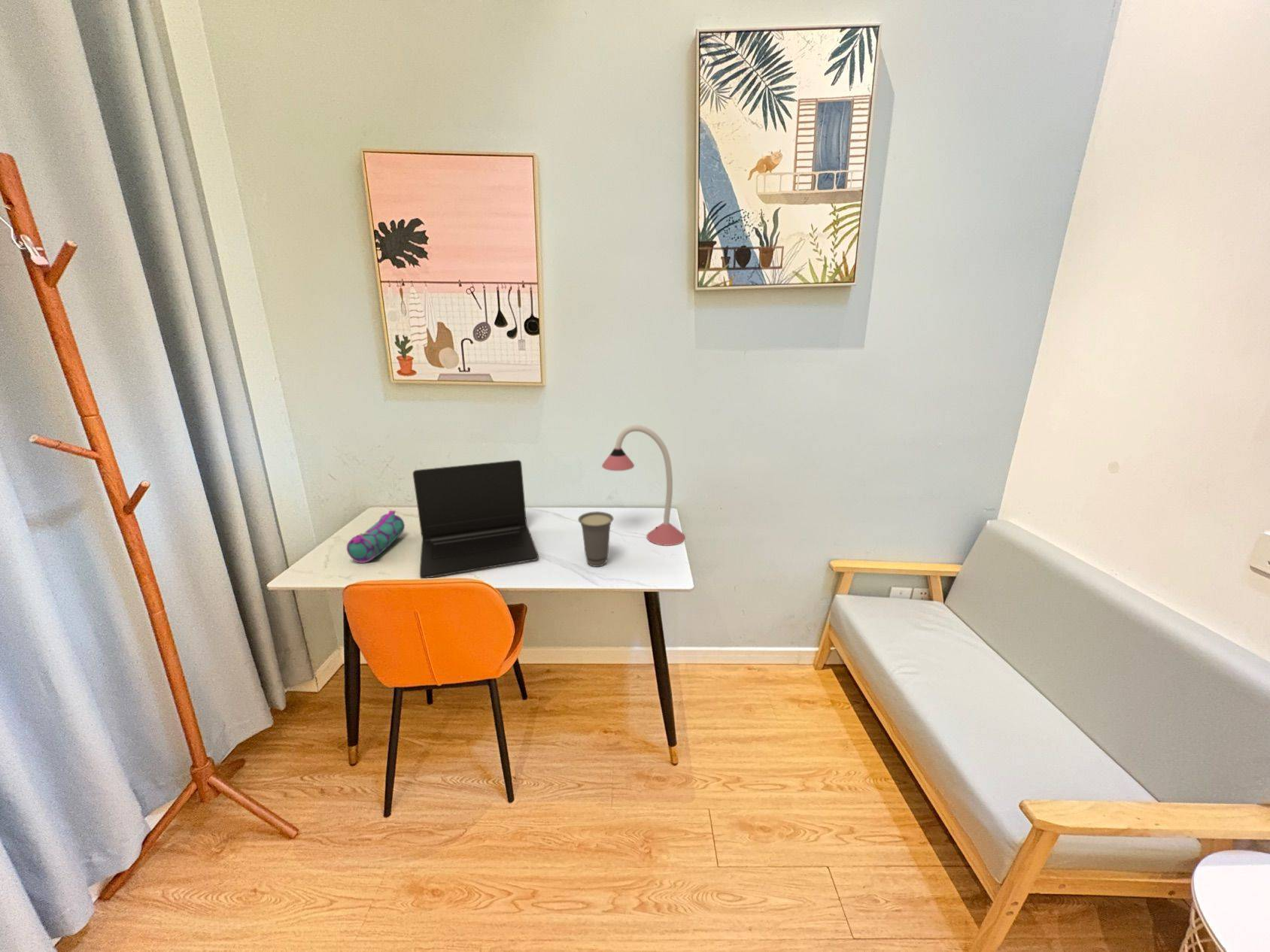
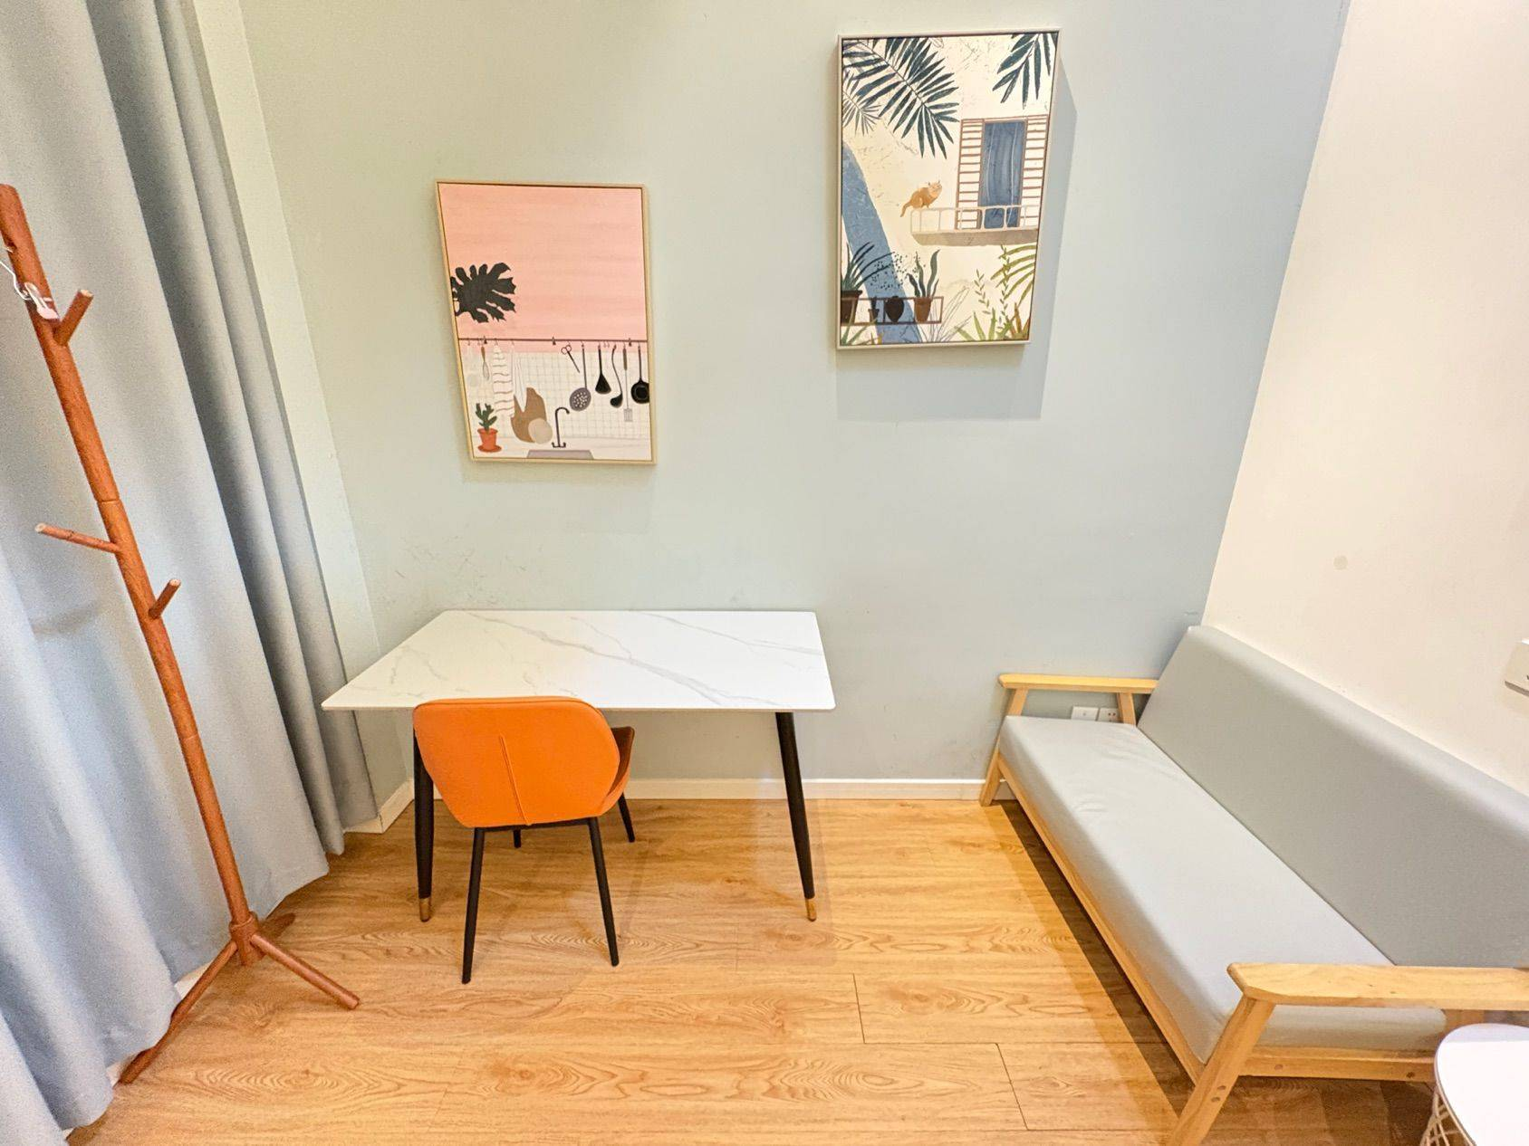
- laptop (475, 514)
- desk lamp (632, 468)
- cup (596, 541)
- pencil case (377, 536)
